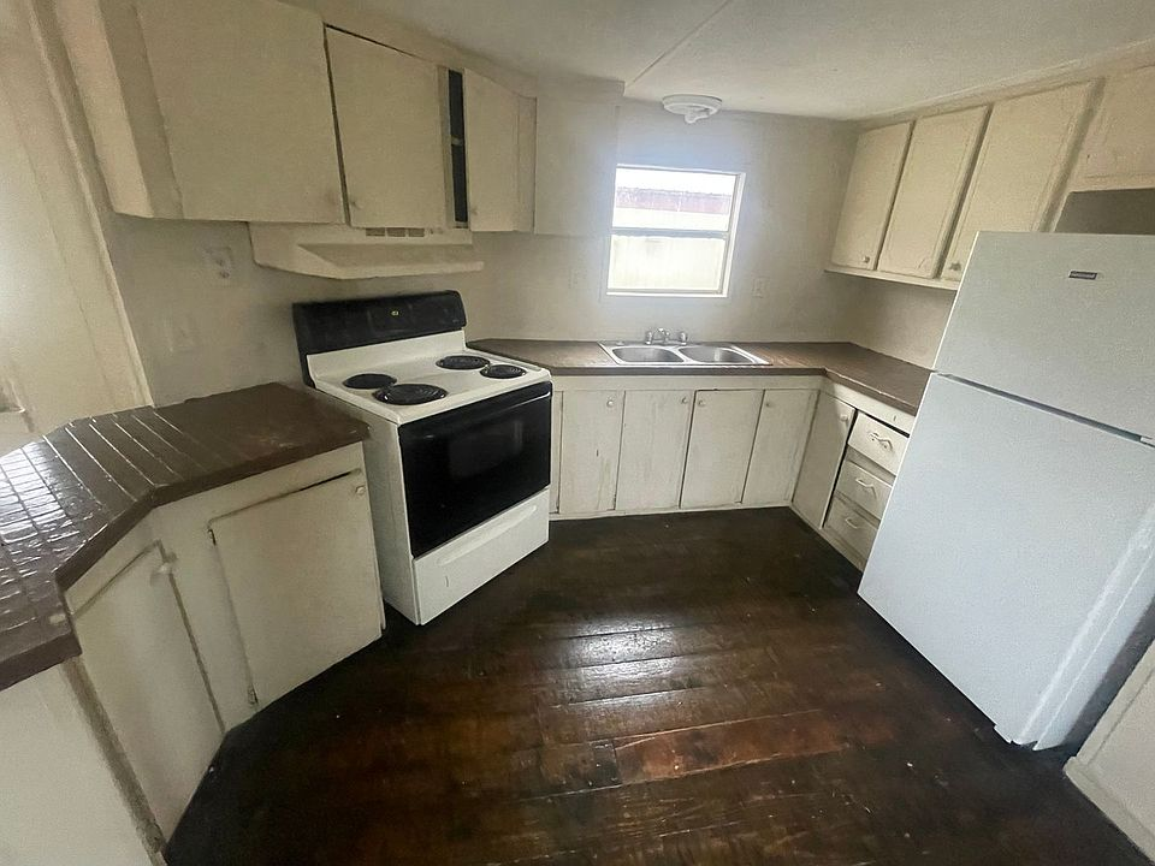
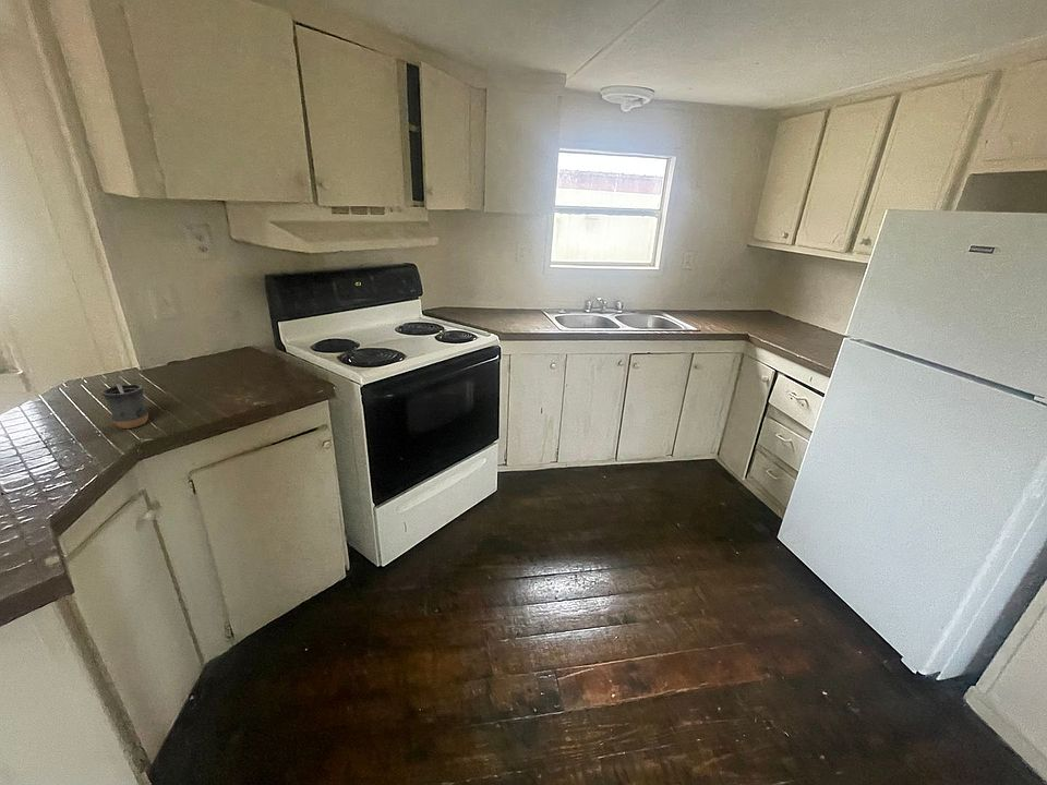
+ mug (129, 402)
